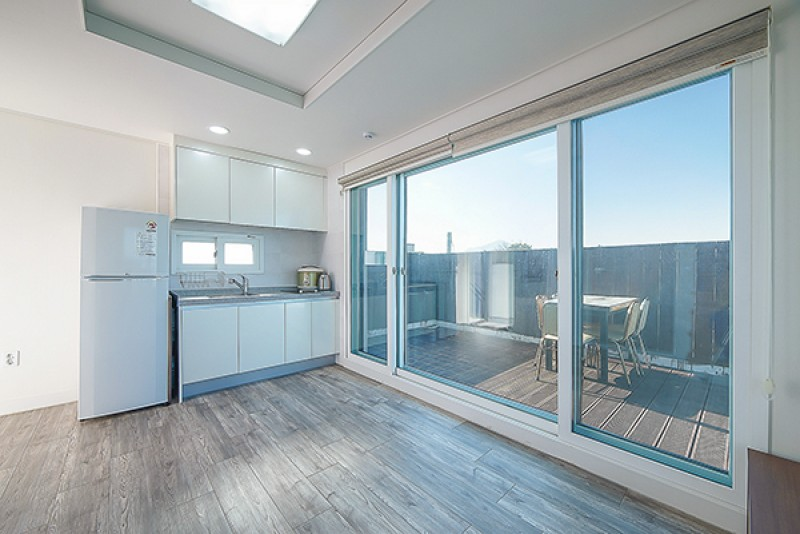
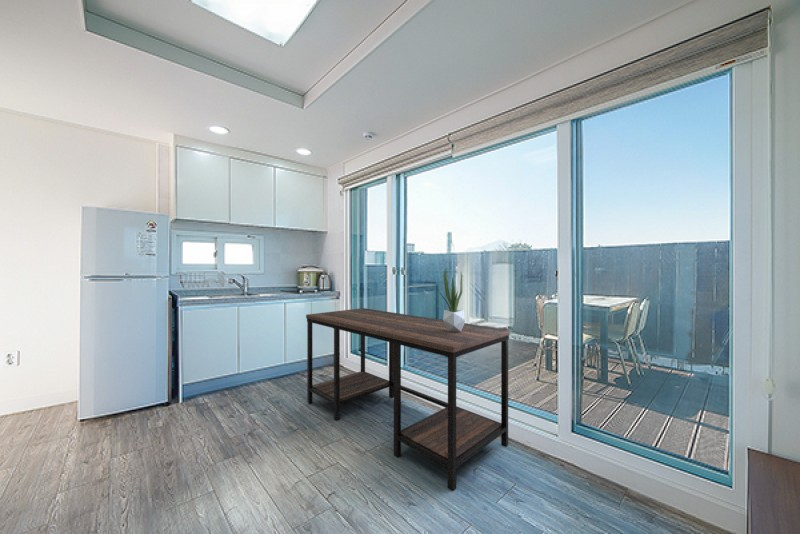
+ potted plant (452, 299)
+ desk (393, 371)
